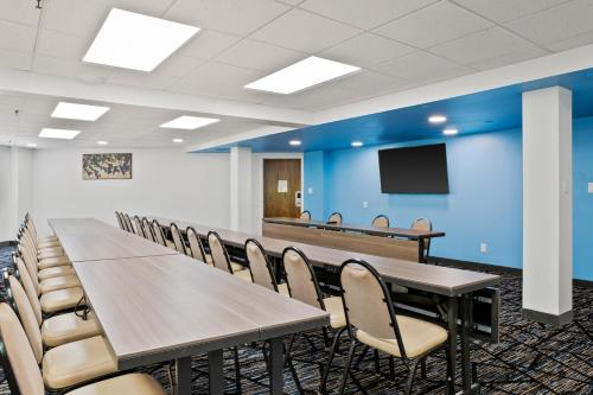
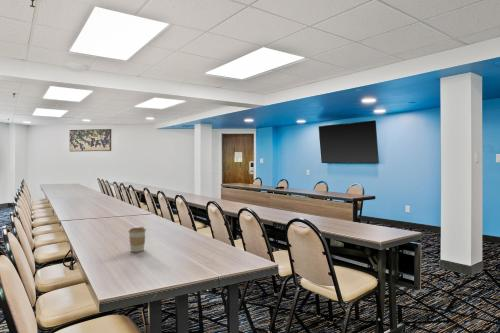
+ coffee cup (137, 238)
